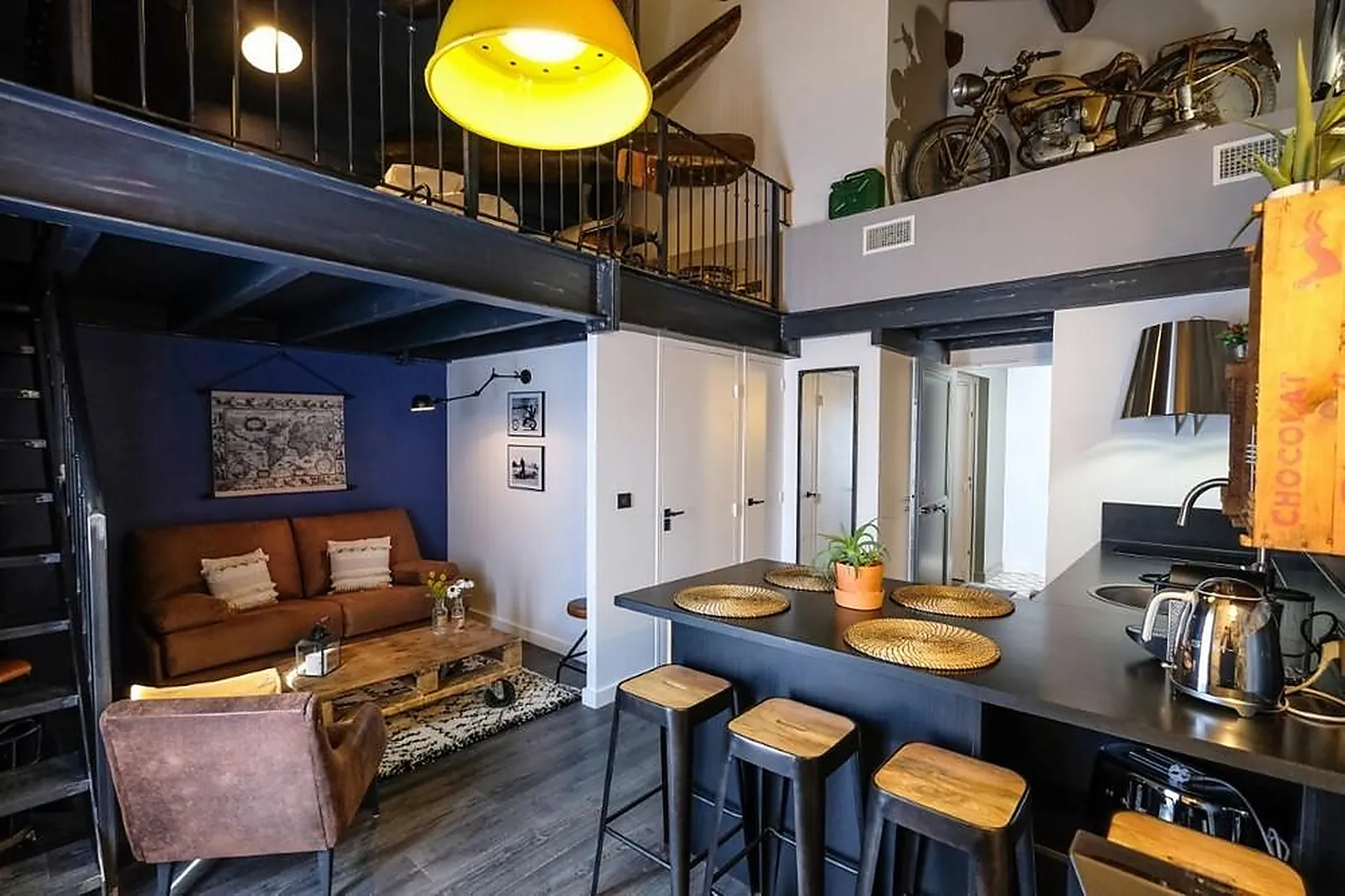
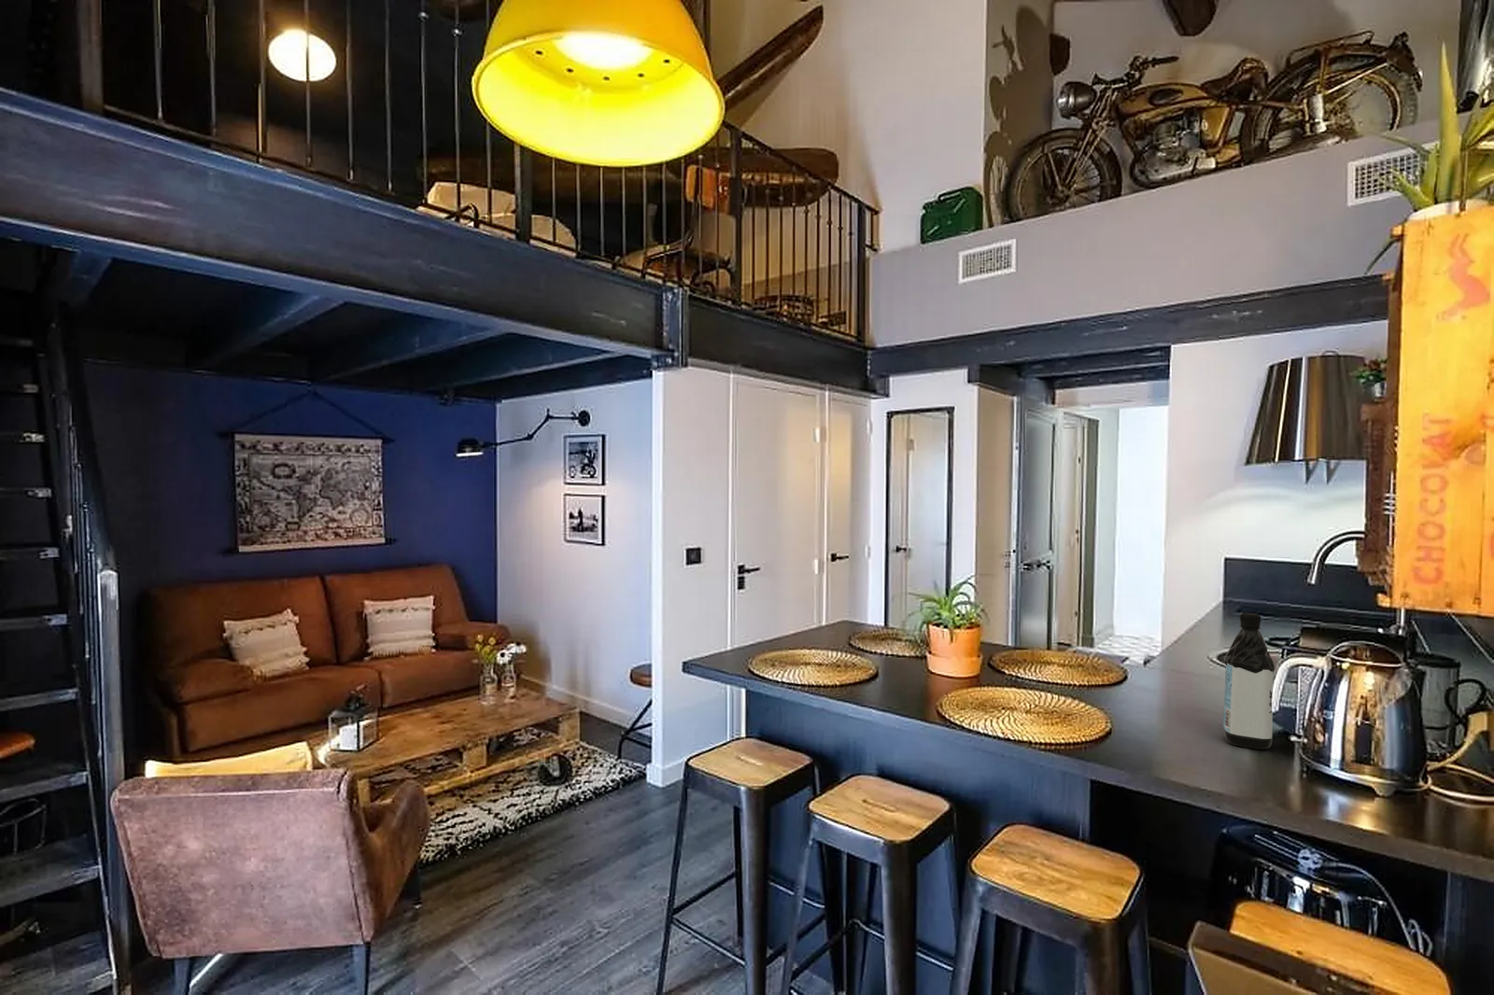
+ water bottle (1249, 677)
